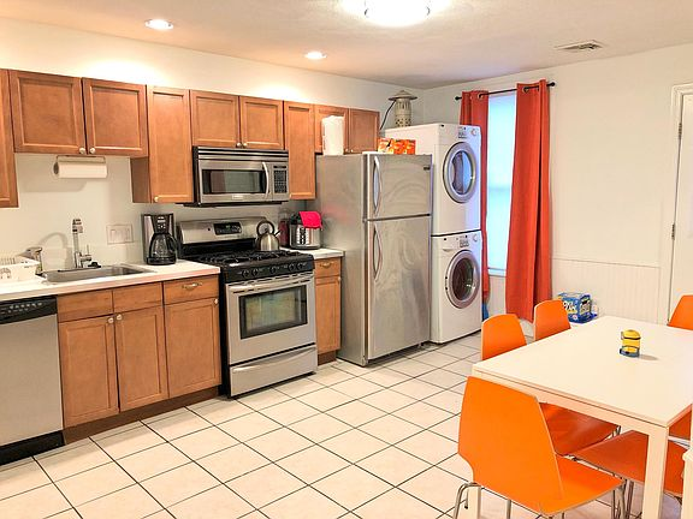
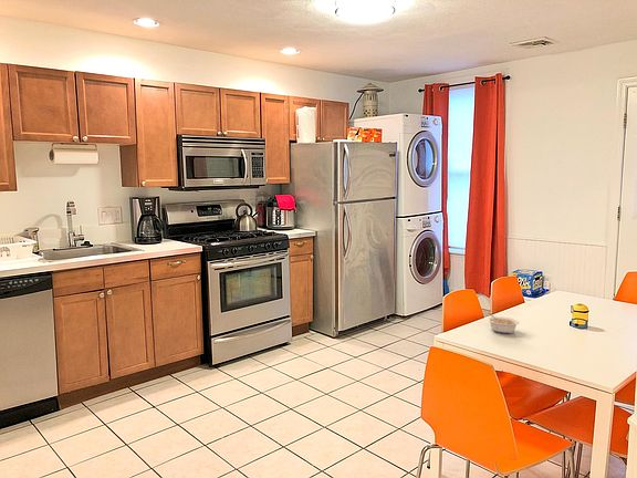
+ legume (501, 324)
